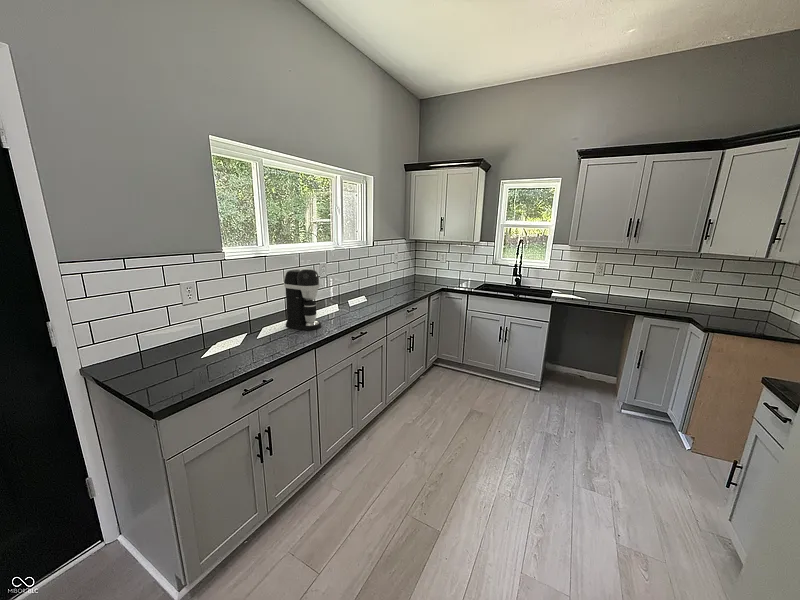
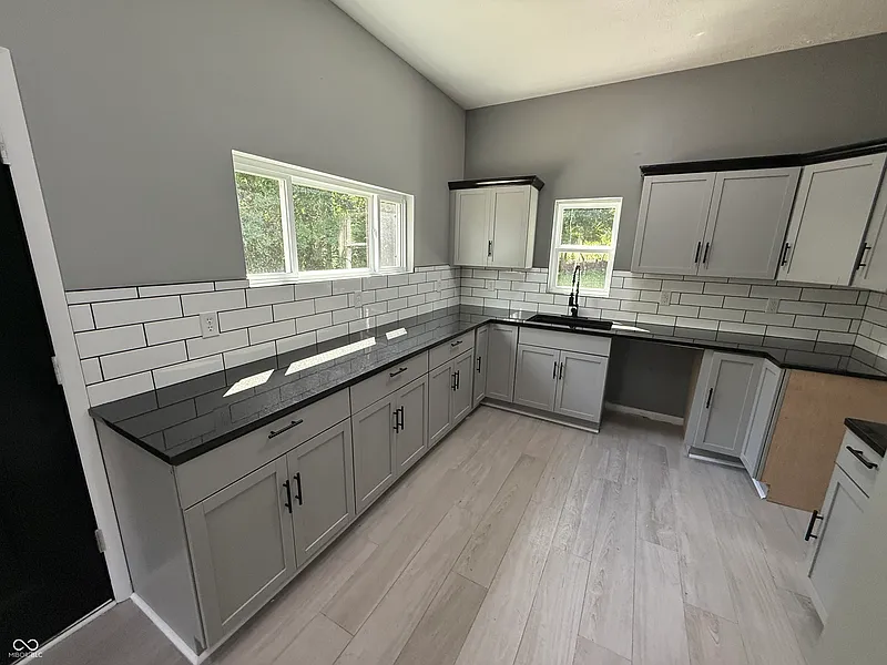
- coffee maker (302, 297)
